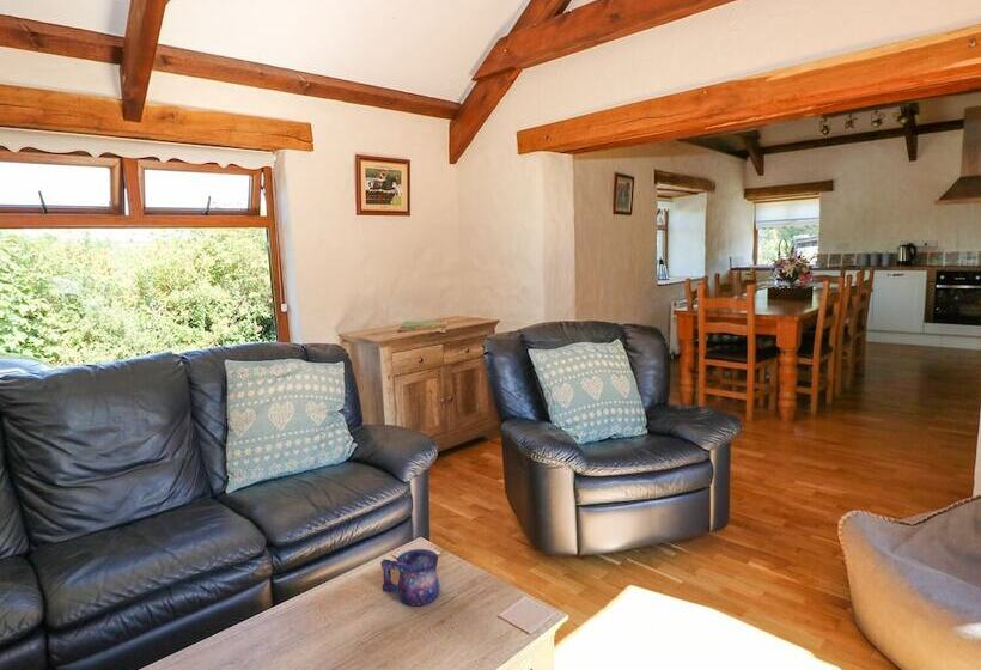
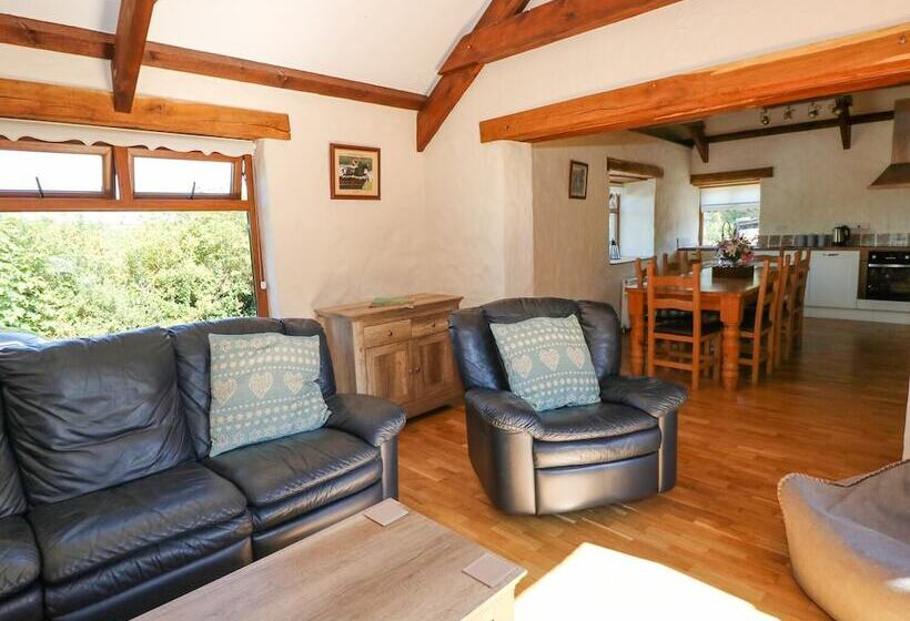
- mug (409, 577)
